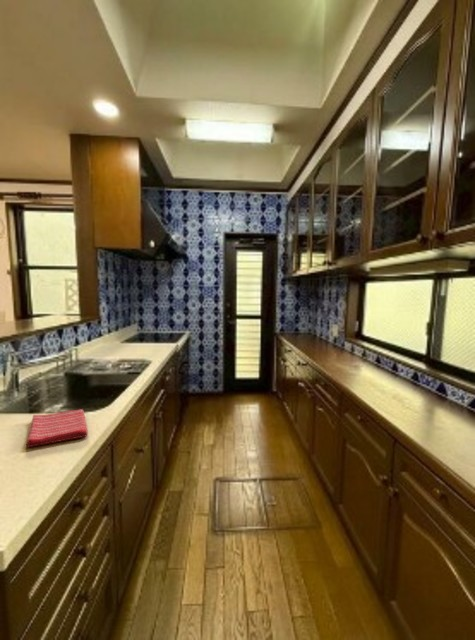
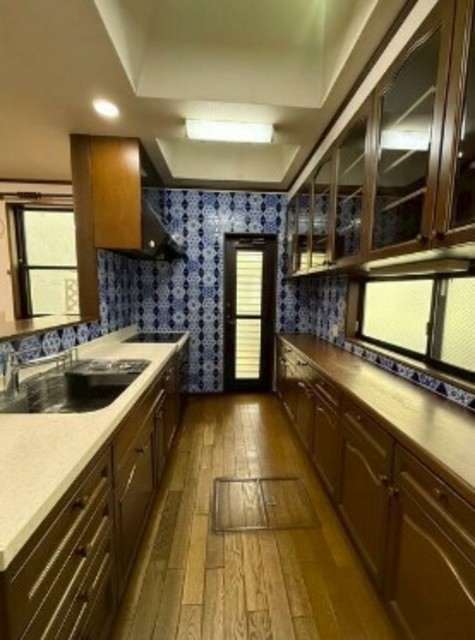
- dish towel (58, 425)
